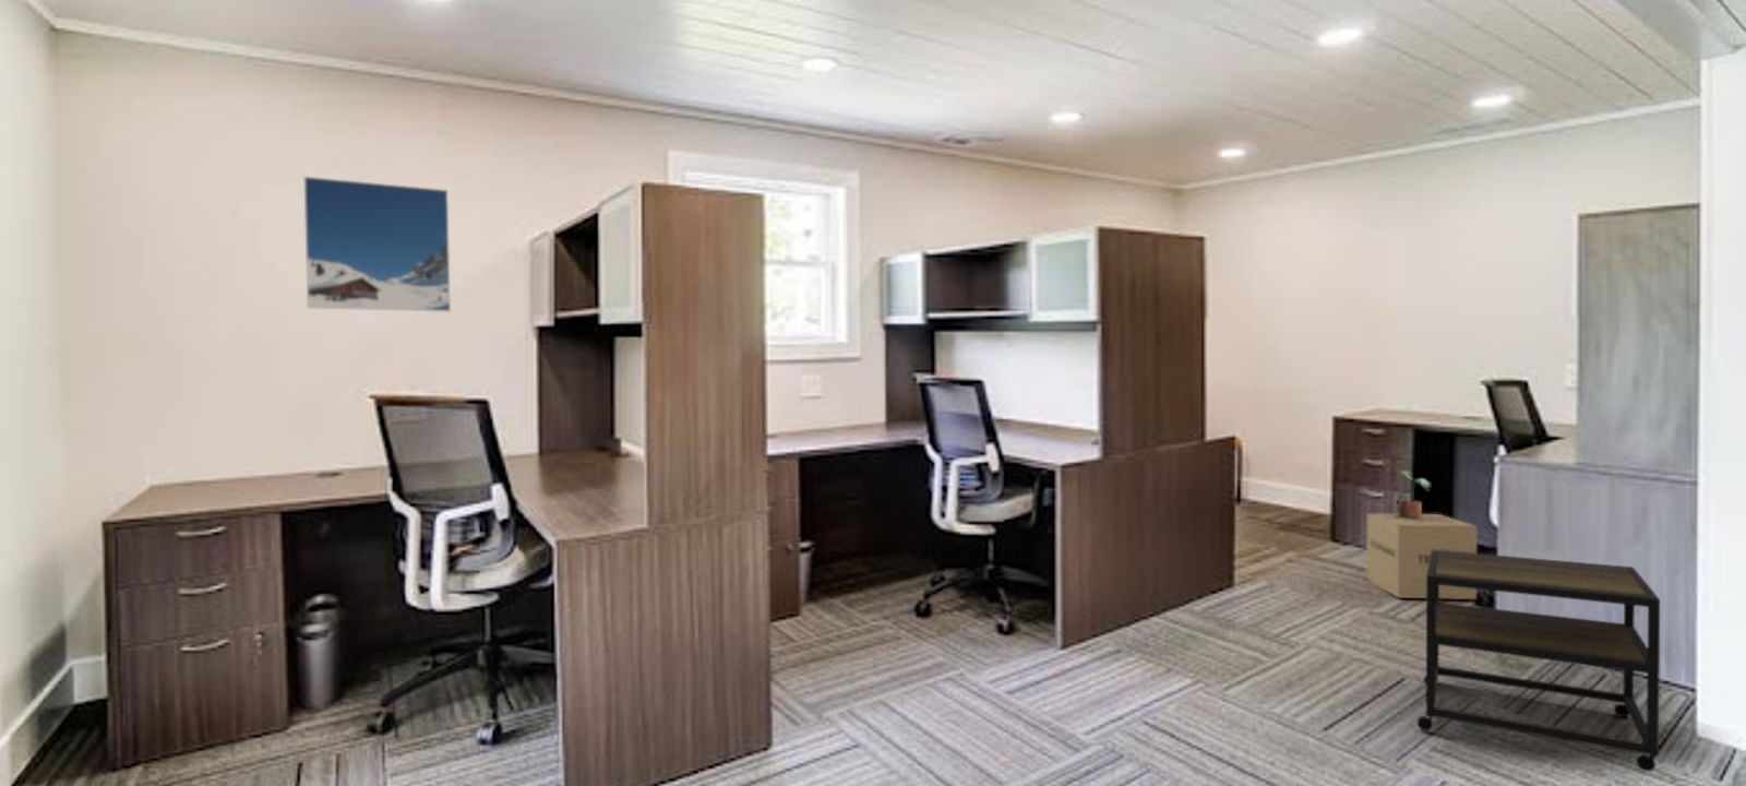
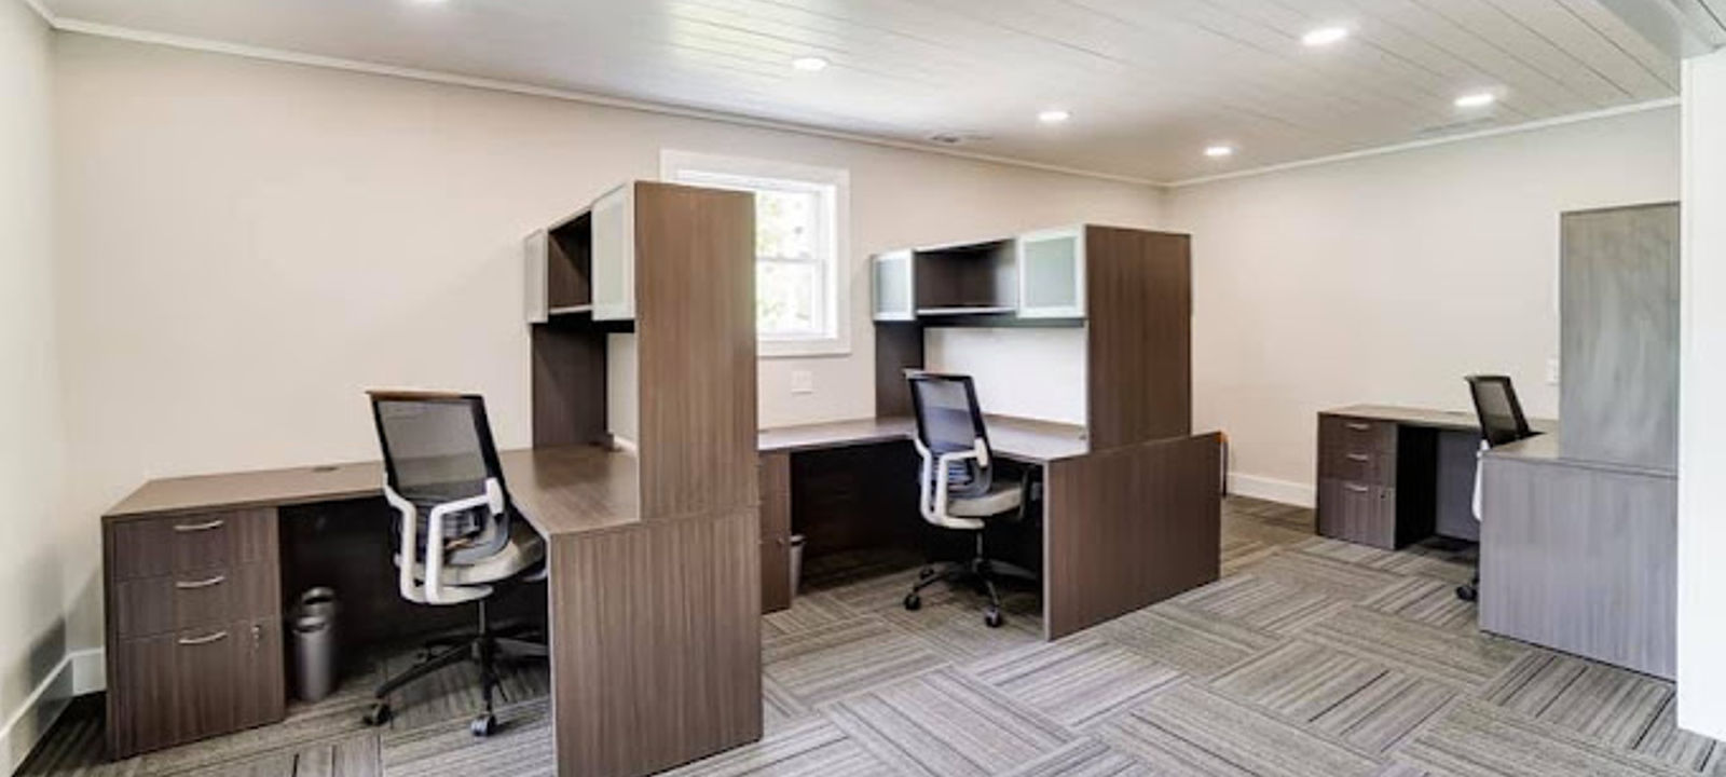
- potted plant (1412, 493)
- side table (1527, 646)
- cardboard box (1419, 553)
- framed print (380, 247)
